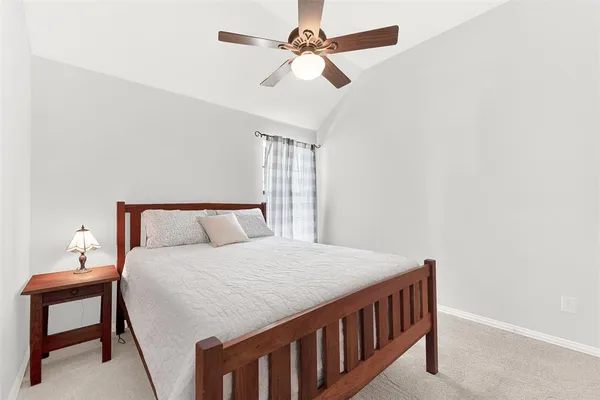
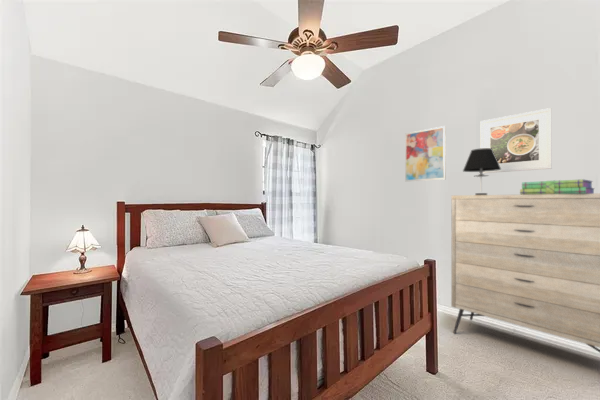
+ stack of books (556, 187)
+ table lamp (481, 172)
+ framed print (513, 143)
+ dresser (530, 270)
+ wall art (424, 155)
